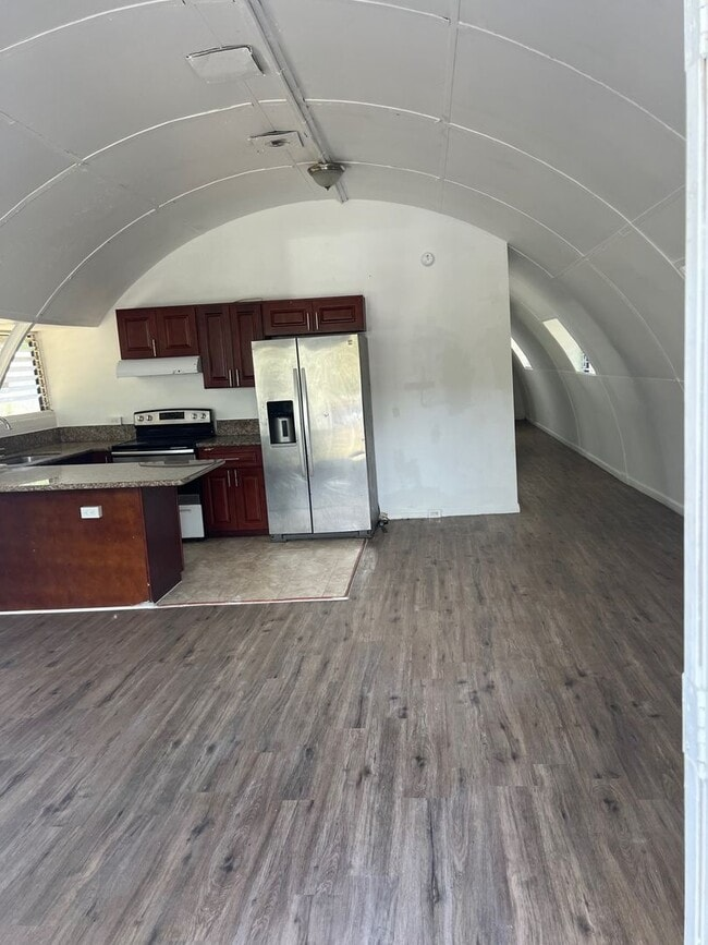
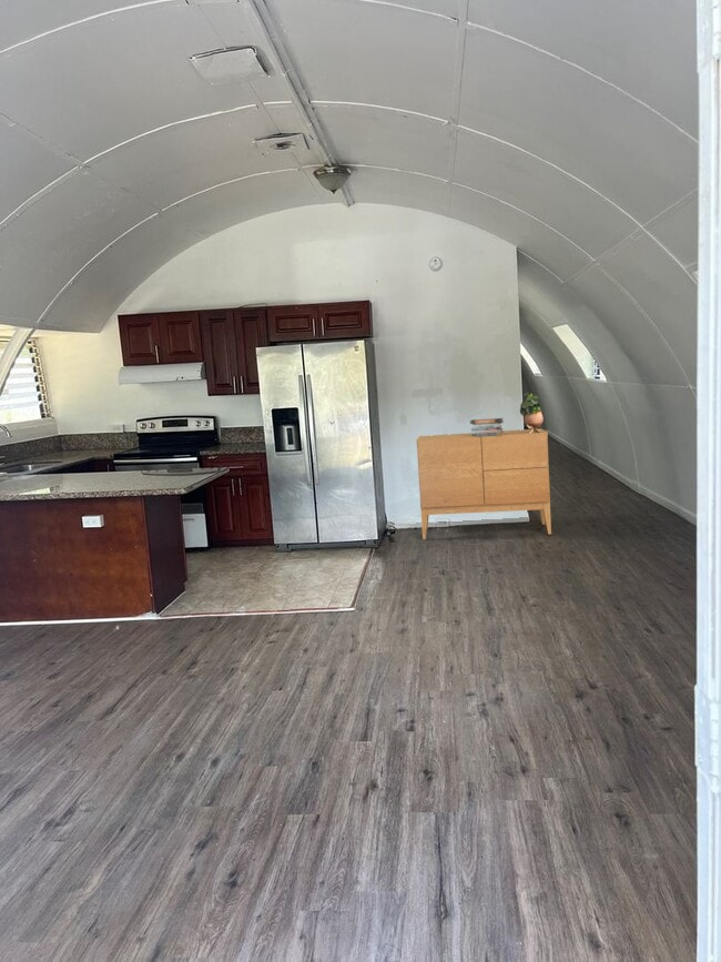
+ potted plant (530, 412)
+ book stack (487, 427)
+ sideboard (483, 483)
